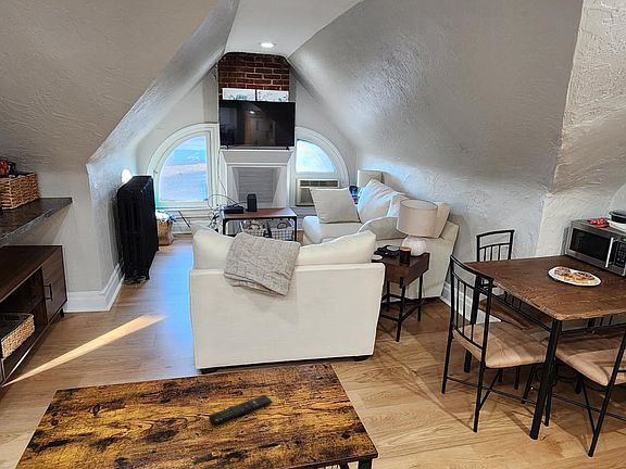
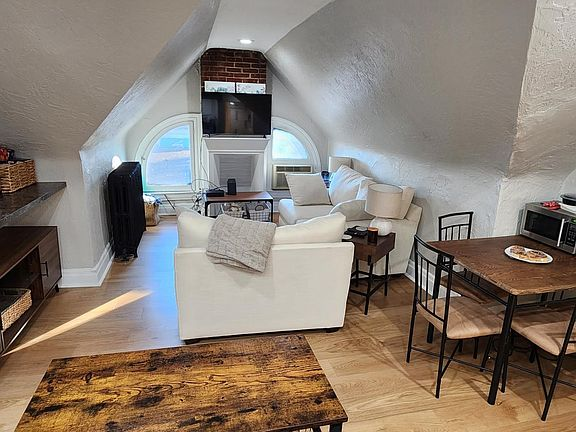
- remote control (240, 409)
